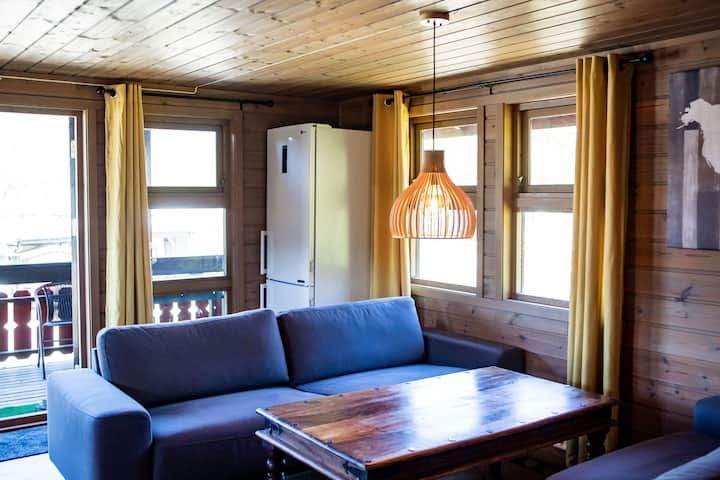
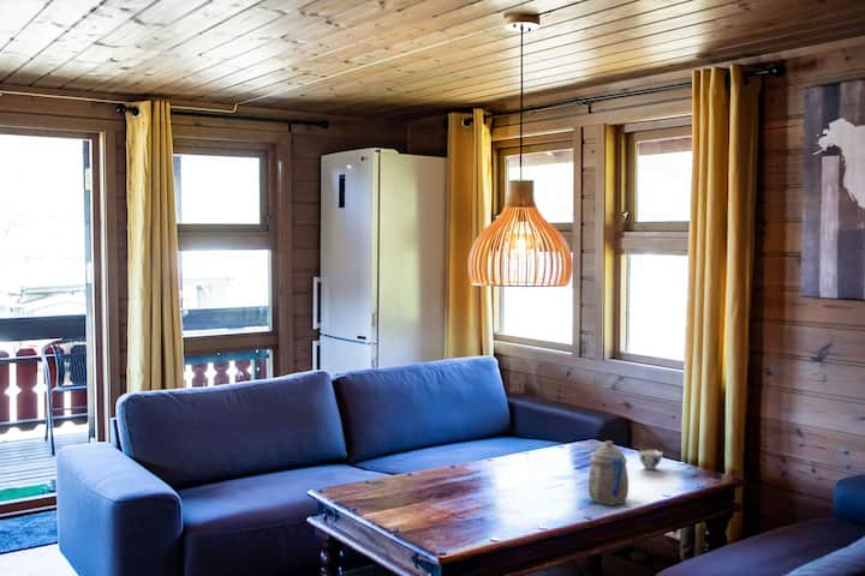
+ chinaware (650, 460)
+ teapot (608, 470)
